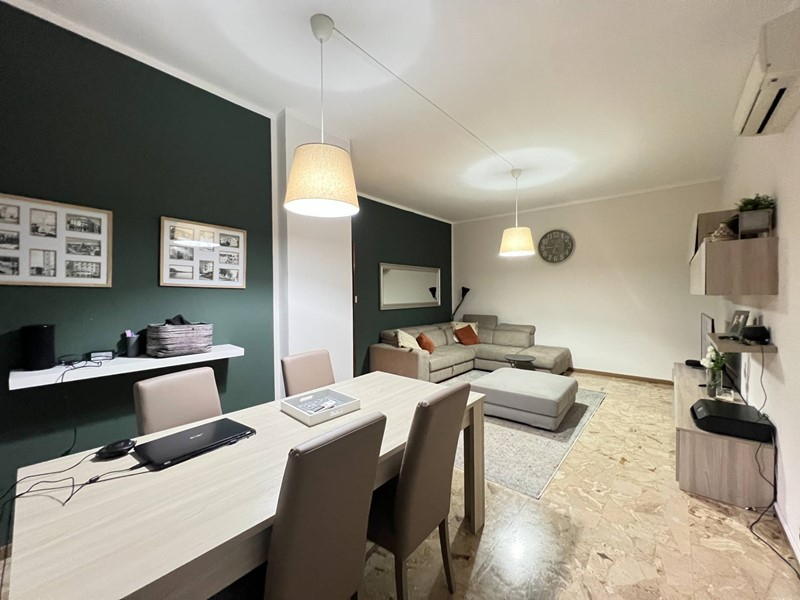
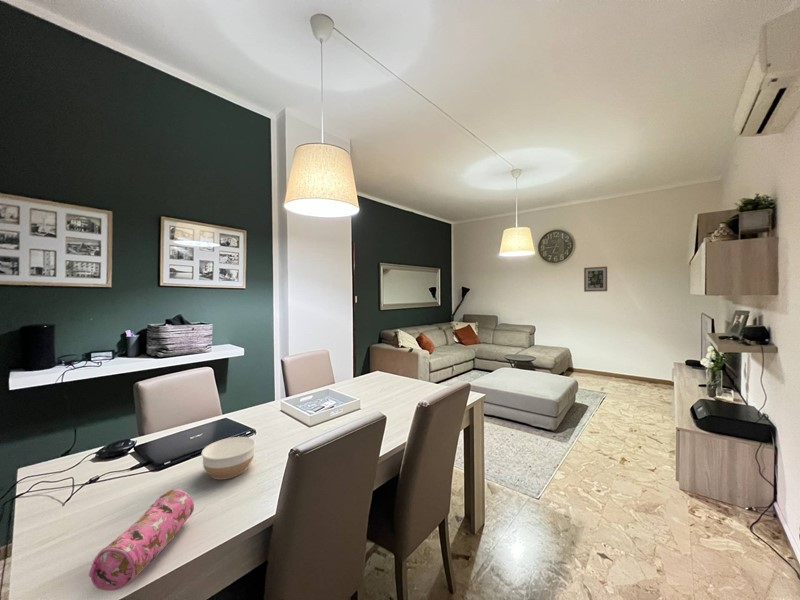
+ bowl (229, 458)
+ pencil case (148, 533)
+ wall art (595, 279)
